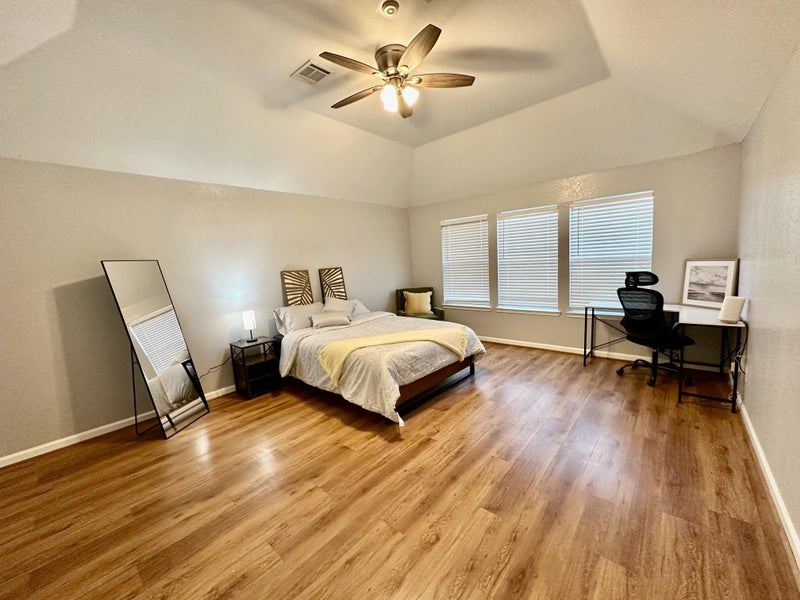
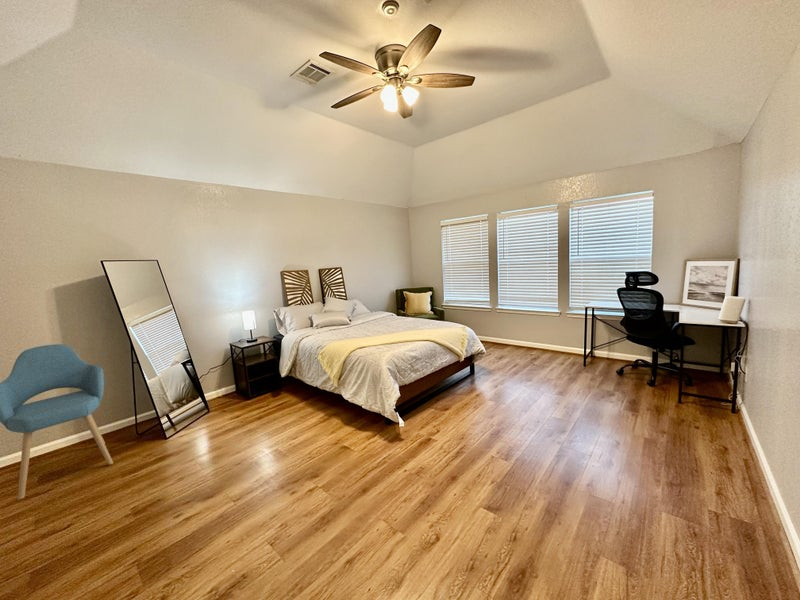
+ chair (56, 408)
